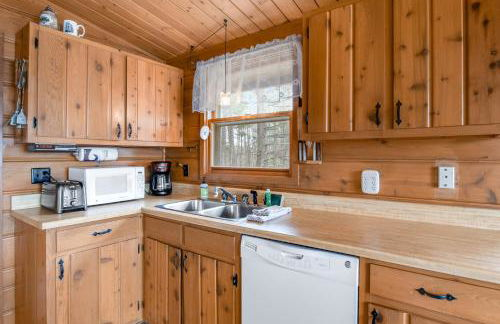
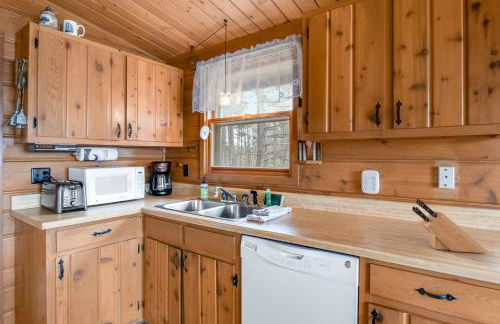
+ knife block (446, 224)
